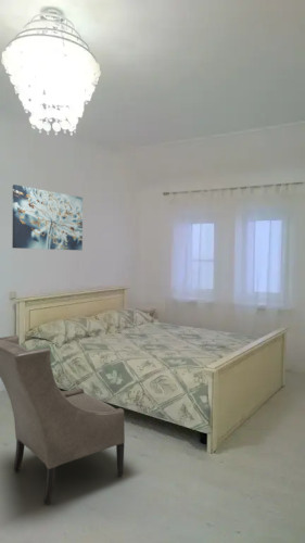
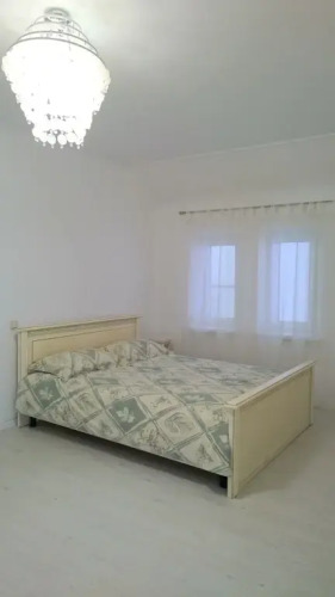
- armchair (55, 406)
- wall art (50, 220)
